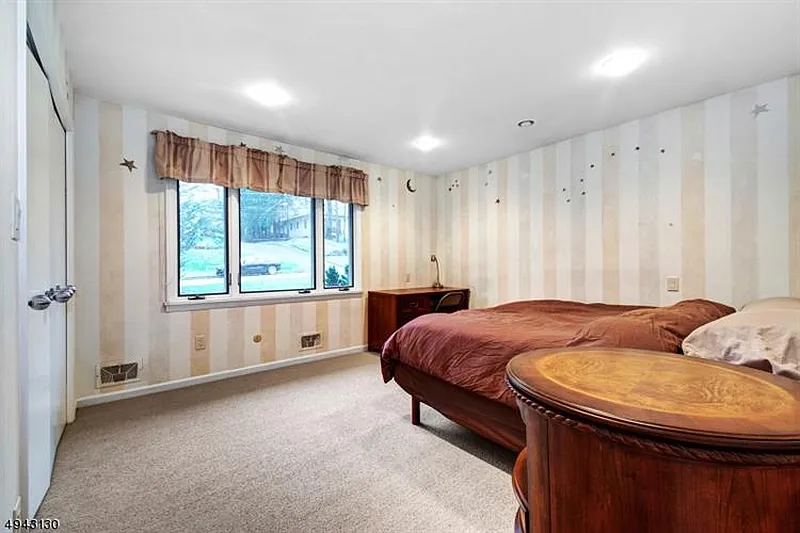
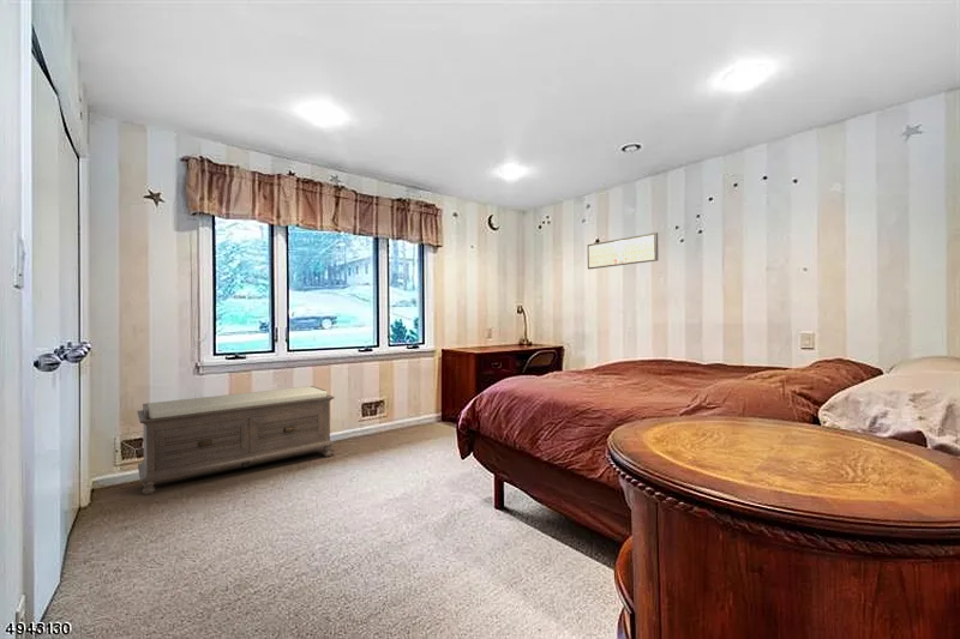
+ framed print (619, 252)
+ bench (242, 432)
